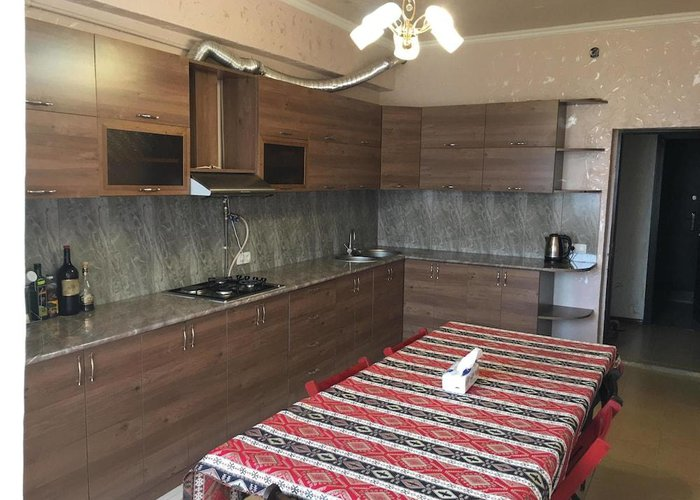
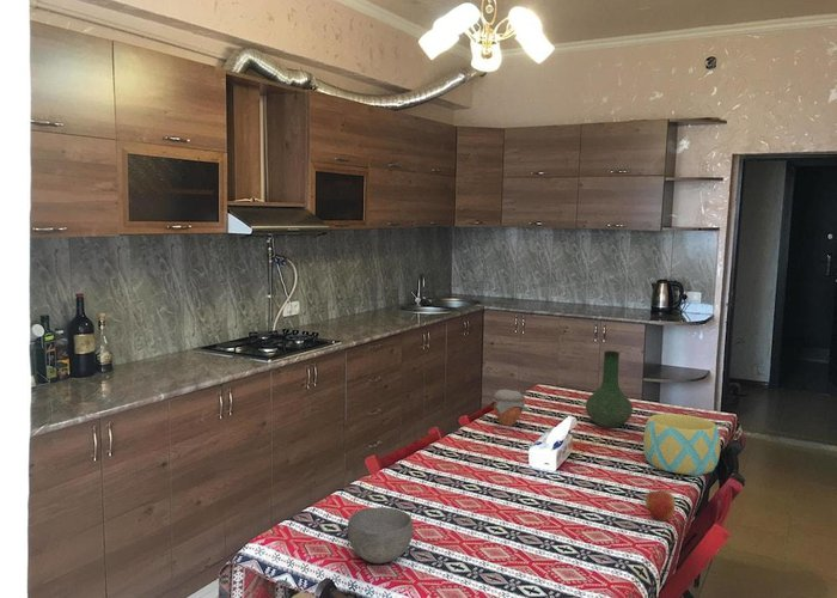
+ bowl (680, 443)
+ jar (508, 407)
+ bowl (379, 538)
+ apple (660, 504)
+ vase (610, 388)
